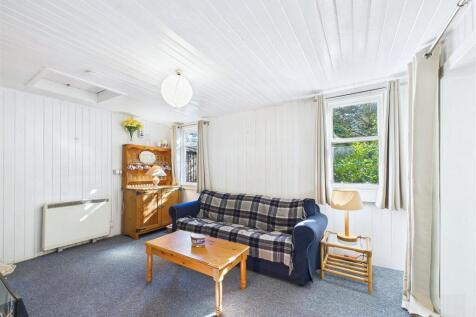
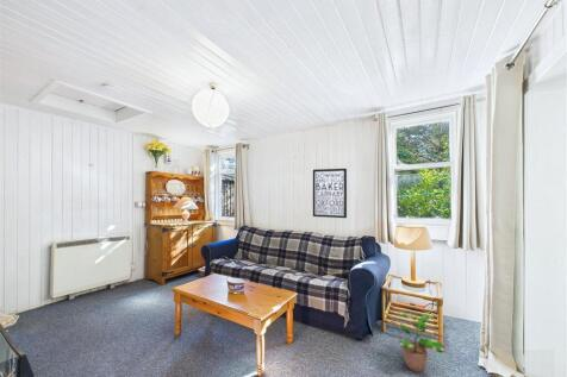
+ wall art (329, 193)
+ potted plant (416, 339)
